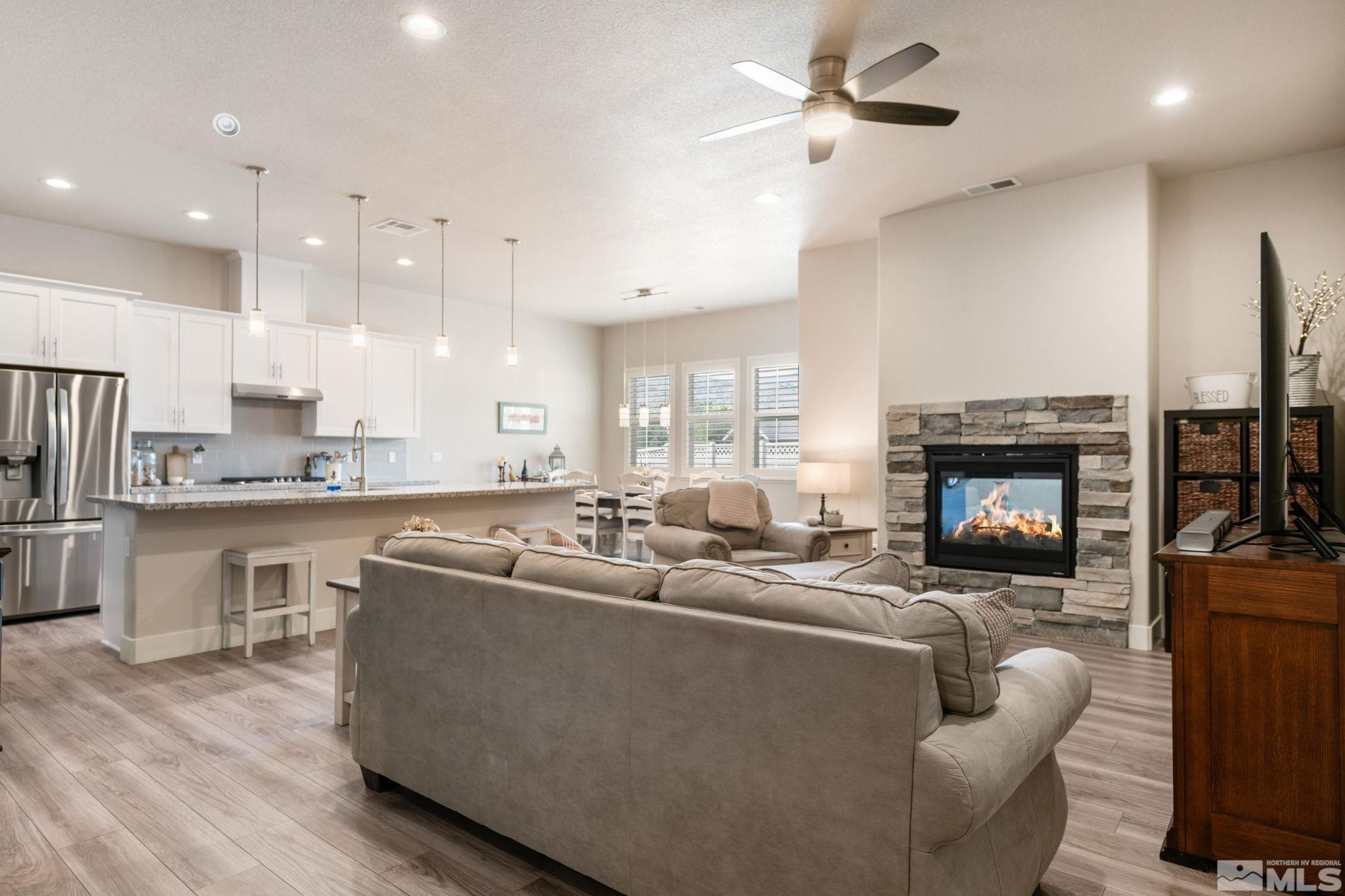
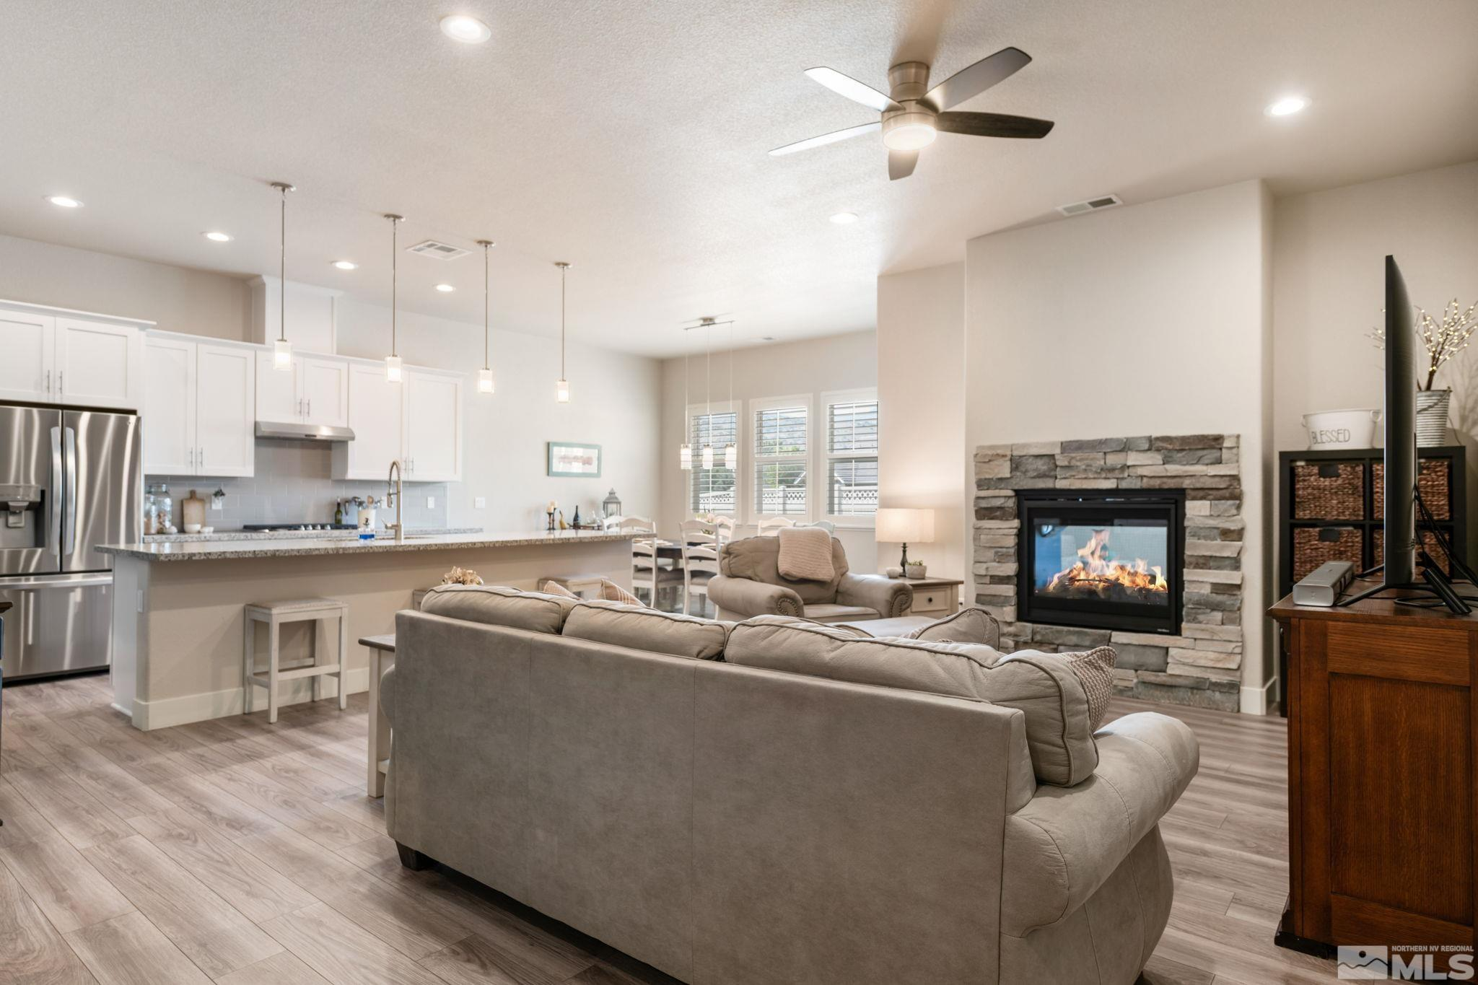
- smoke detector (227, 124)
